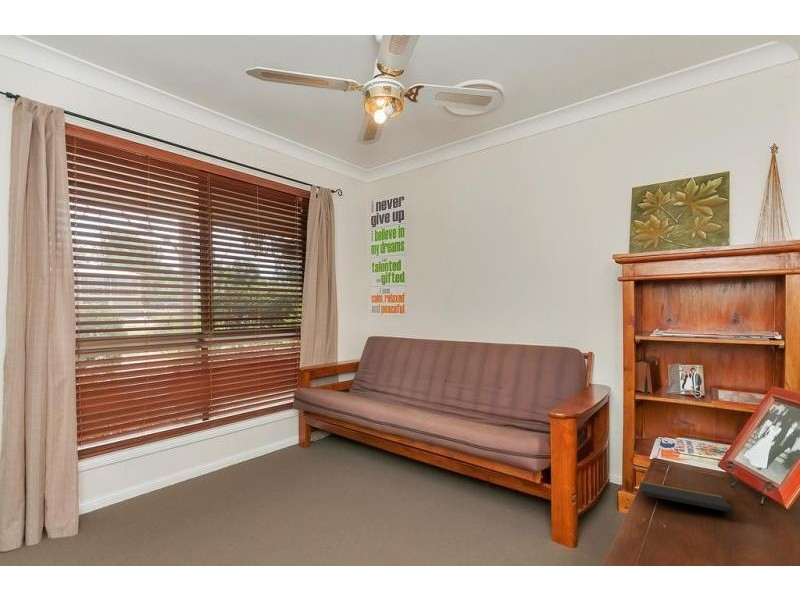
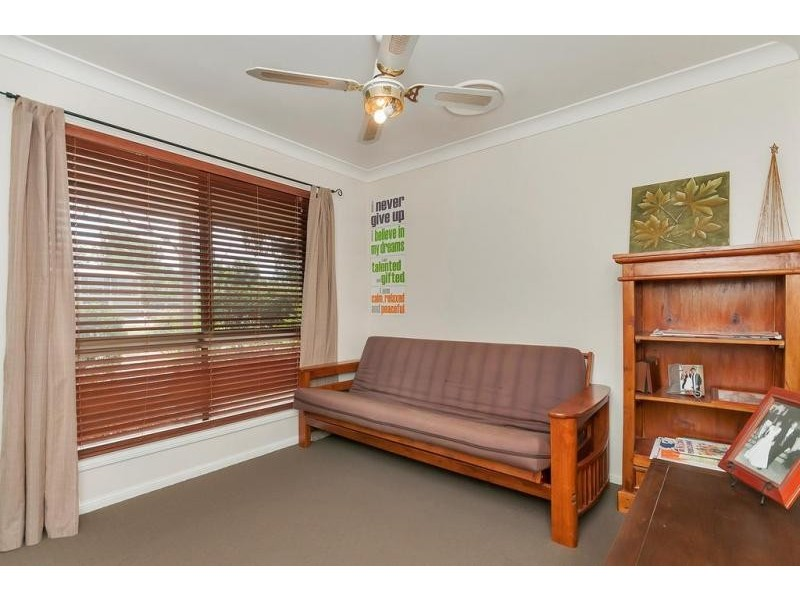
- notepad (681, 495)
